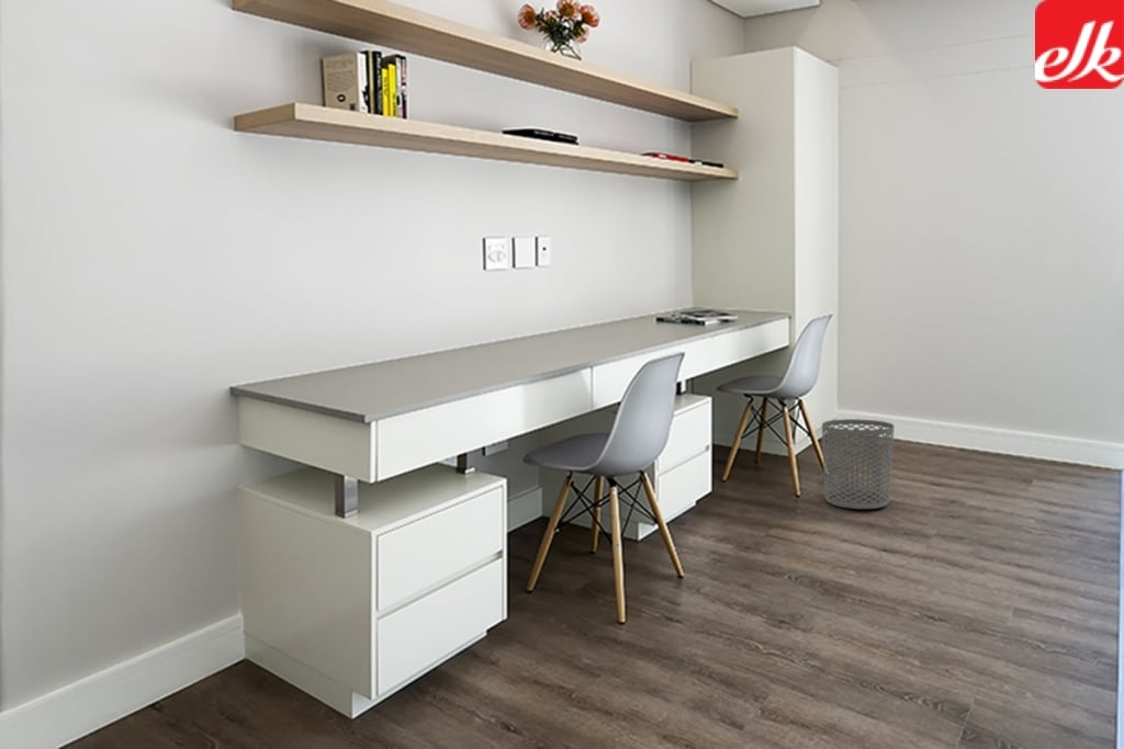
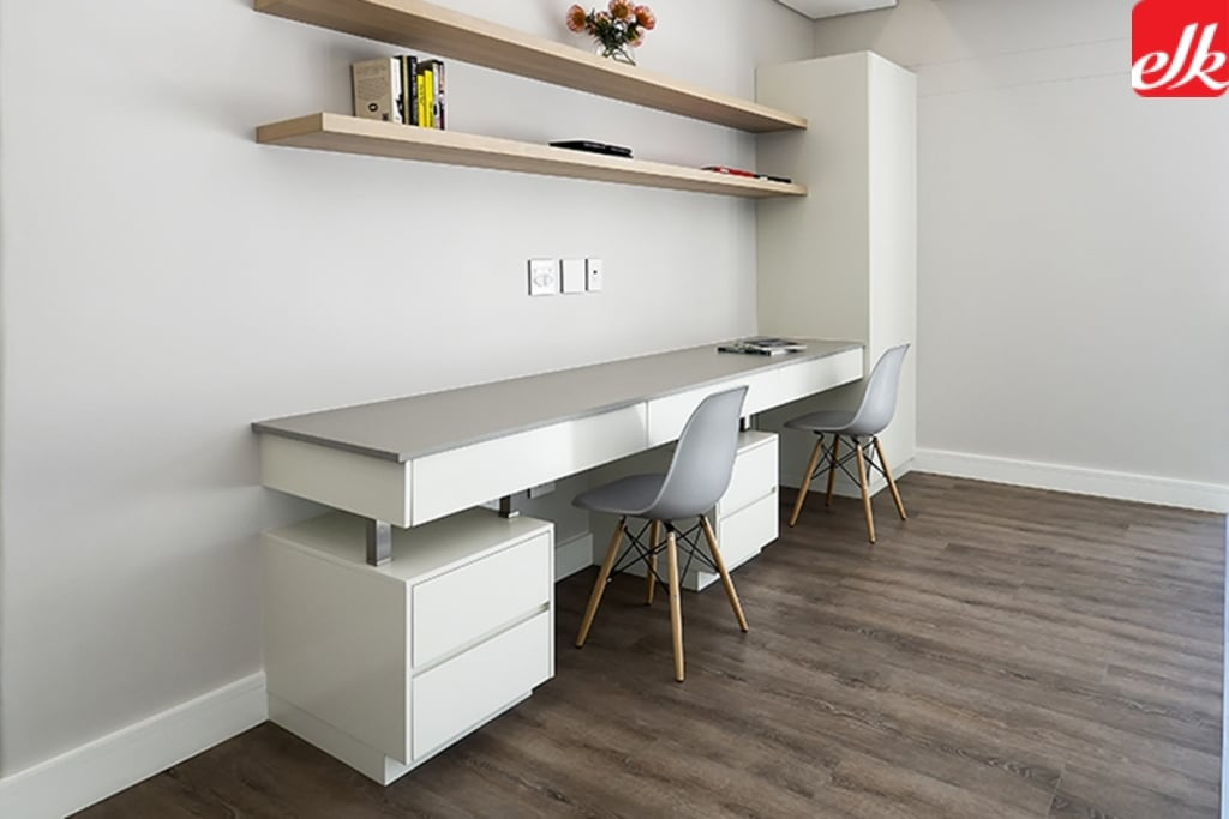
- waste bin (856, 463)
